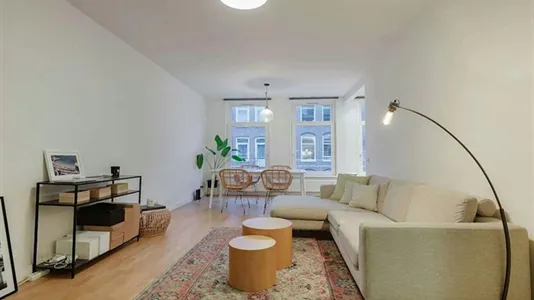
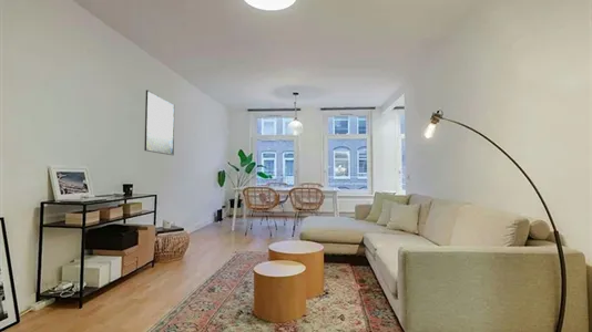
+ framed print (161, 125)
